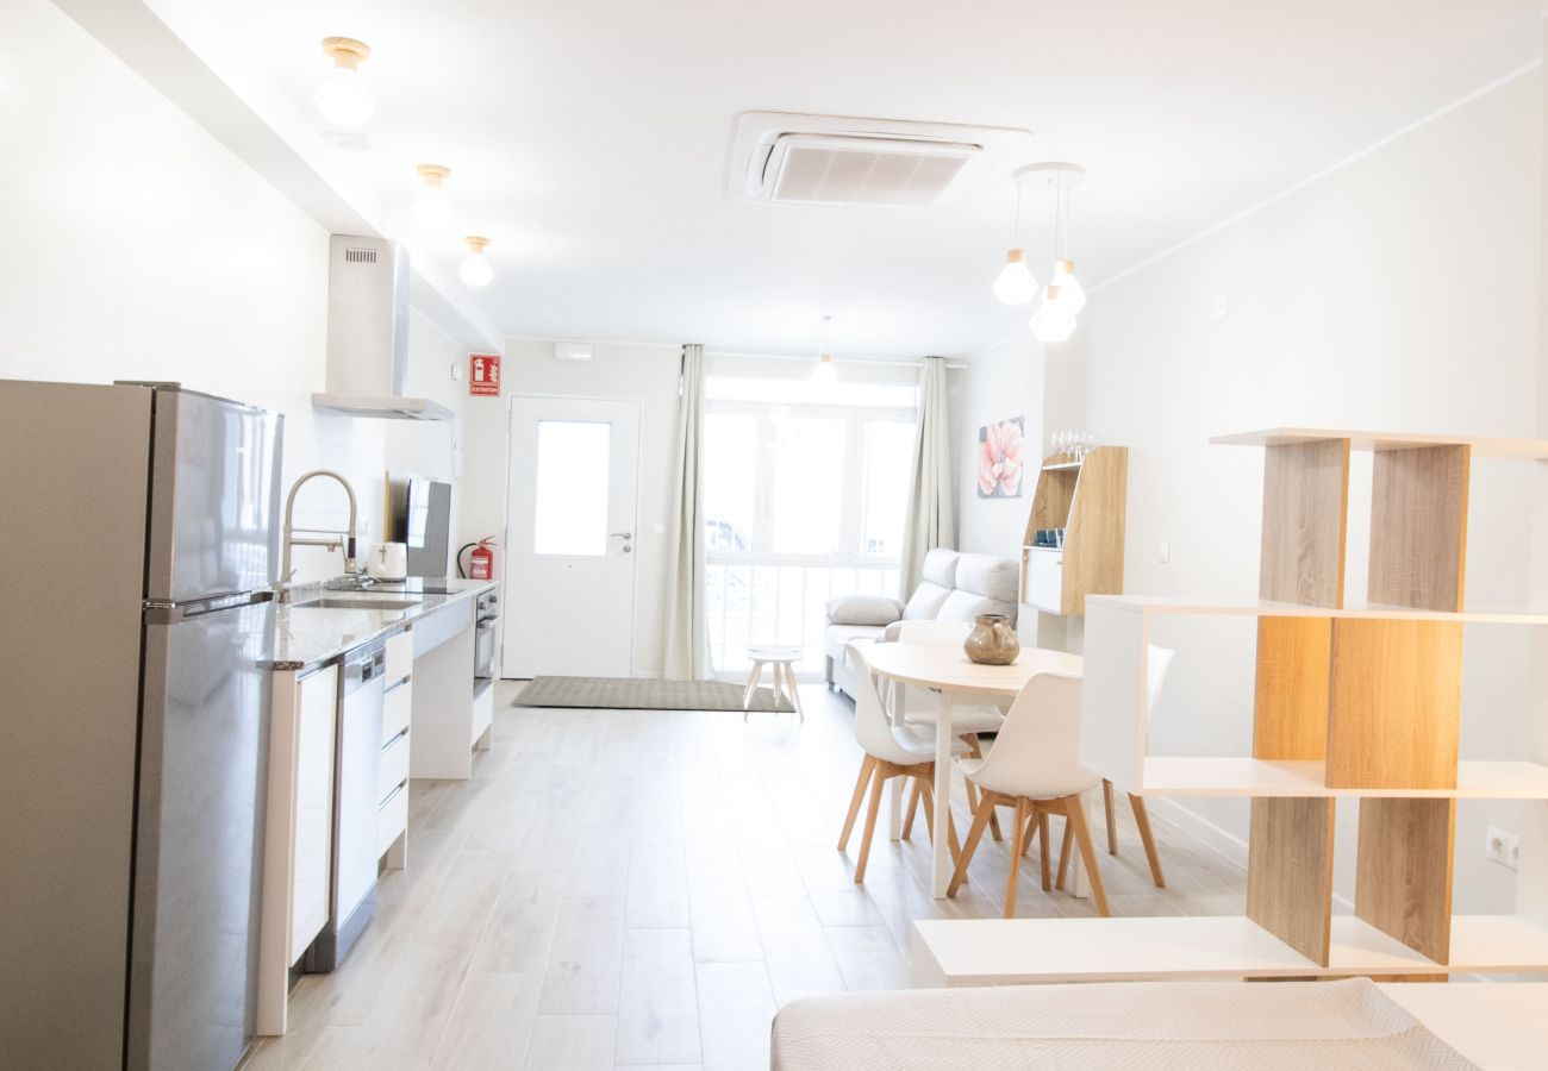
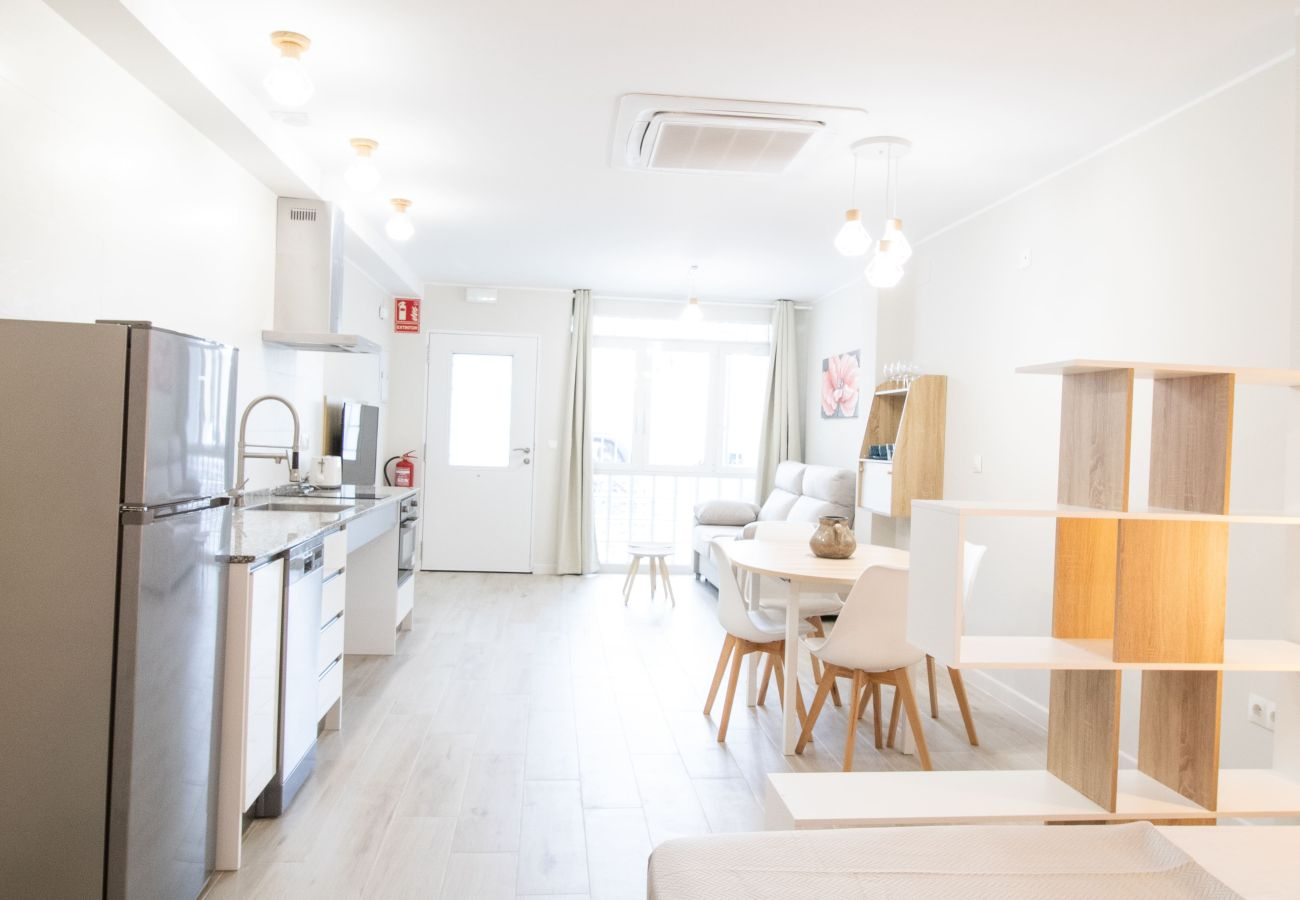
- rug (656, 691)
